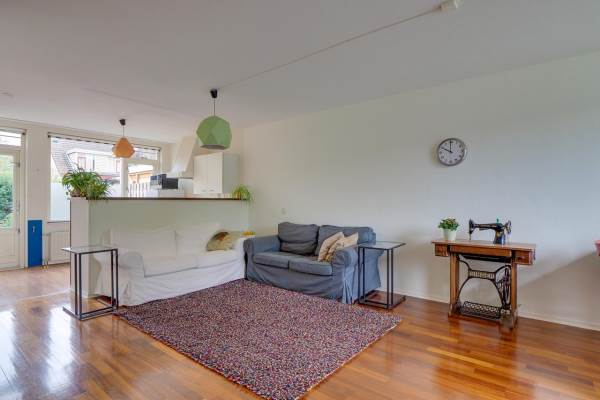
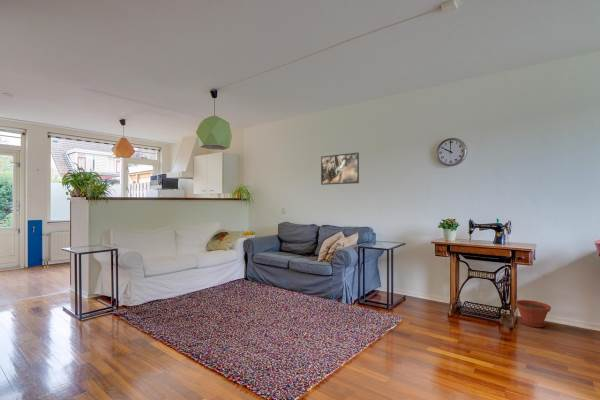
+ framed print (339, 169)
+ plant pot (532, 314)
